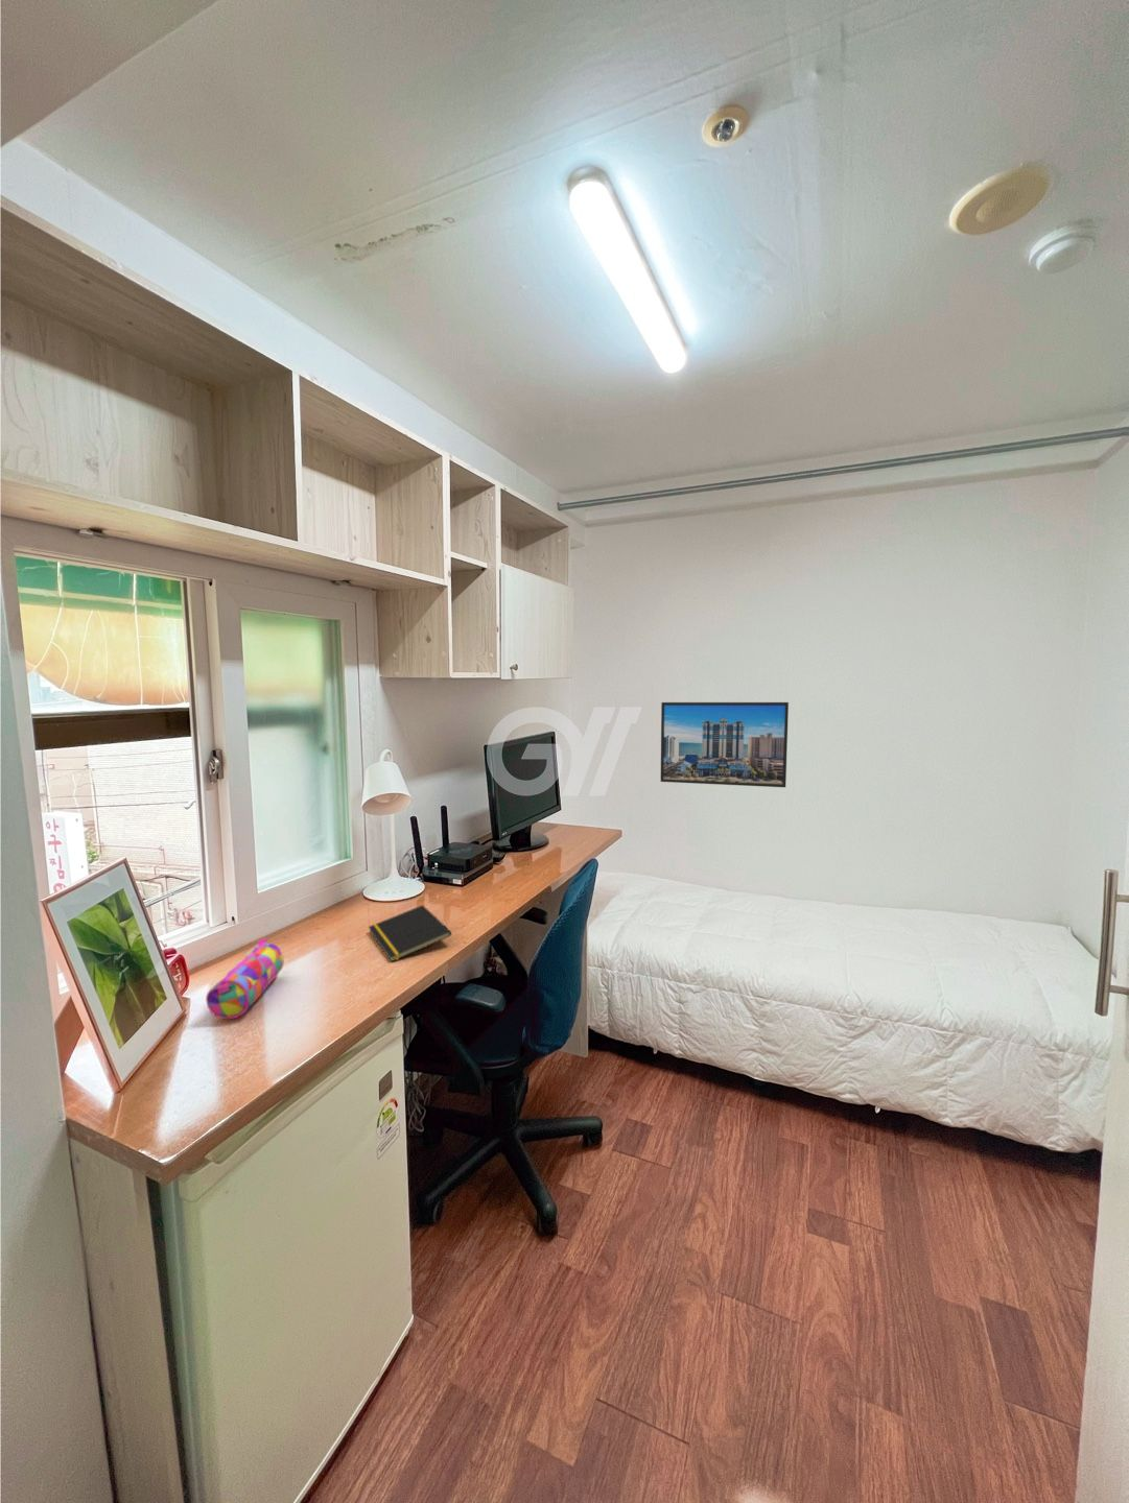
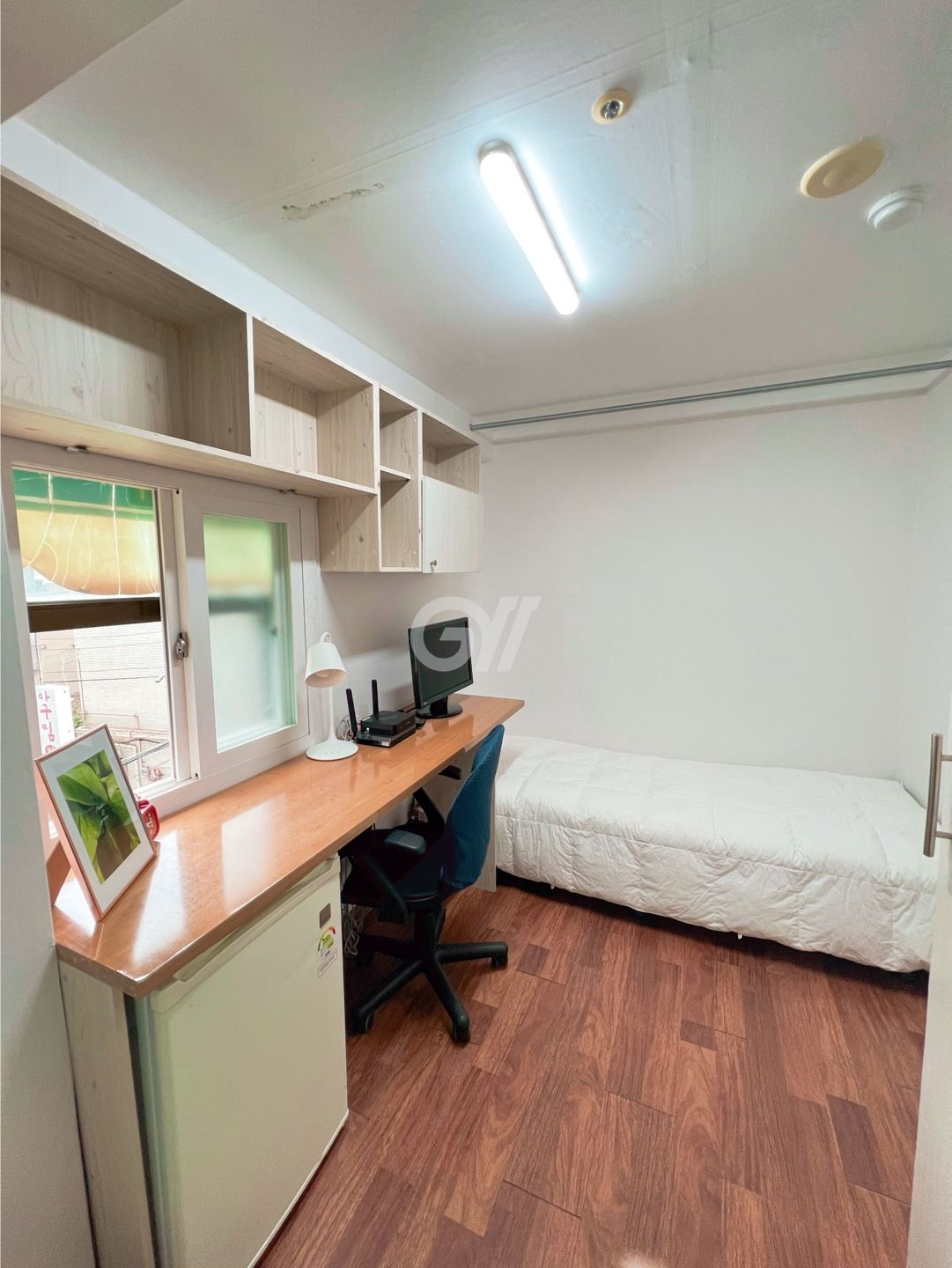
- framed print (722, 743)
- notepad (408, 930)
- pencil case (248, 977)
